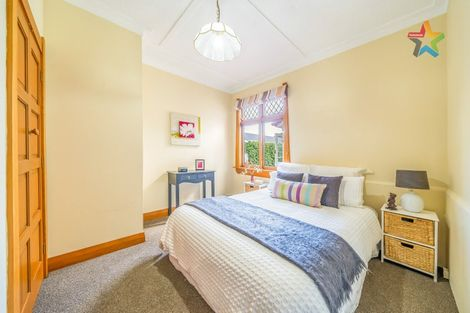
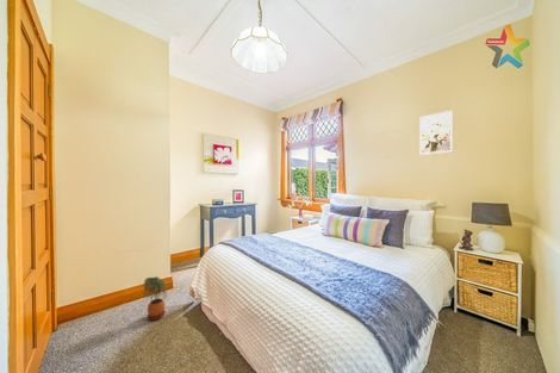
+ potted plant (154, 297)
+ wall art (435, 133)
